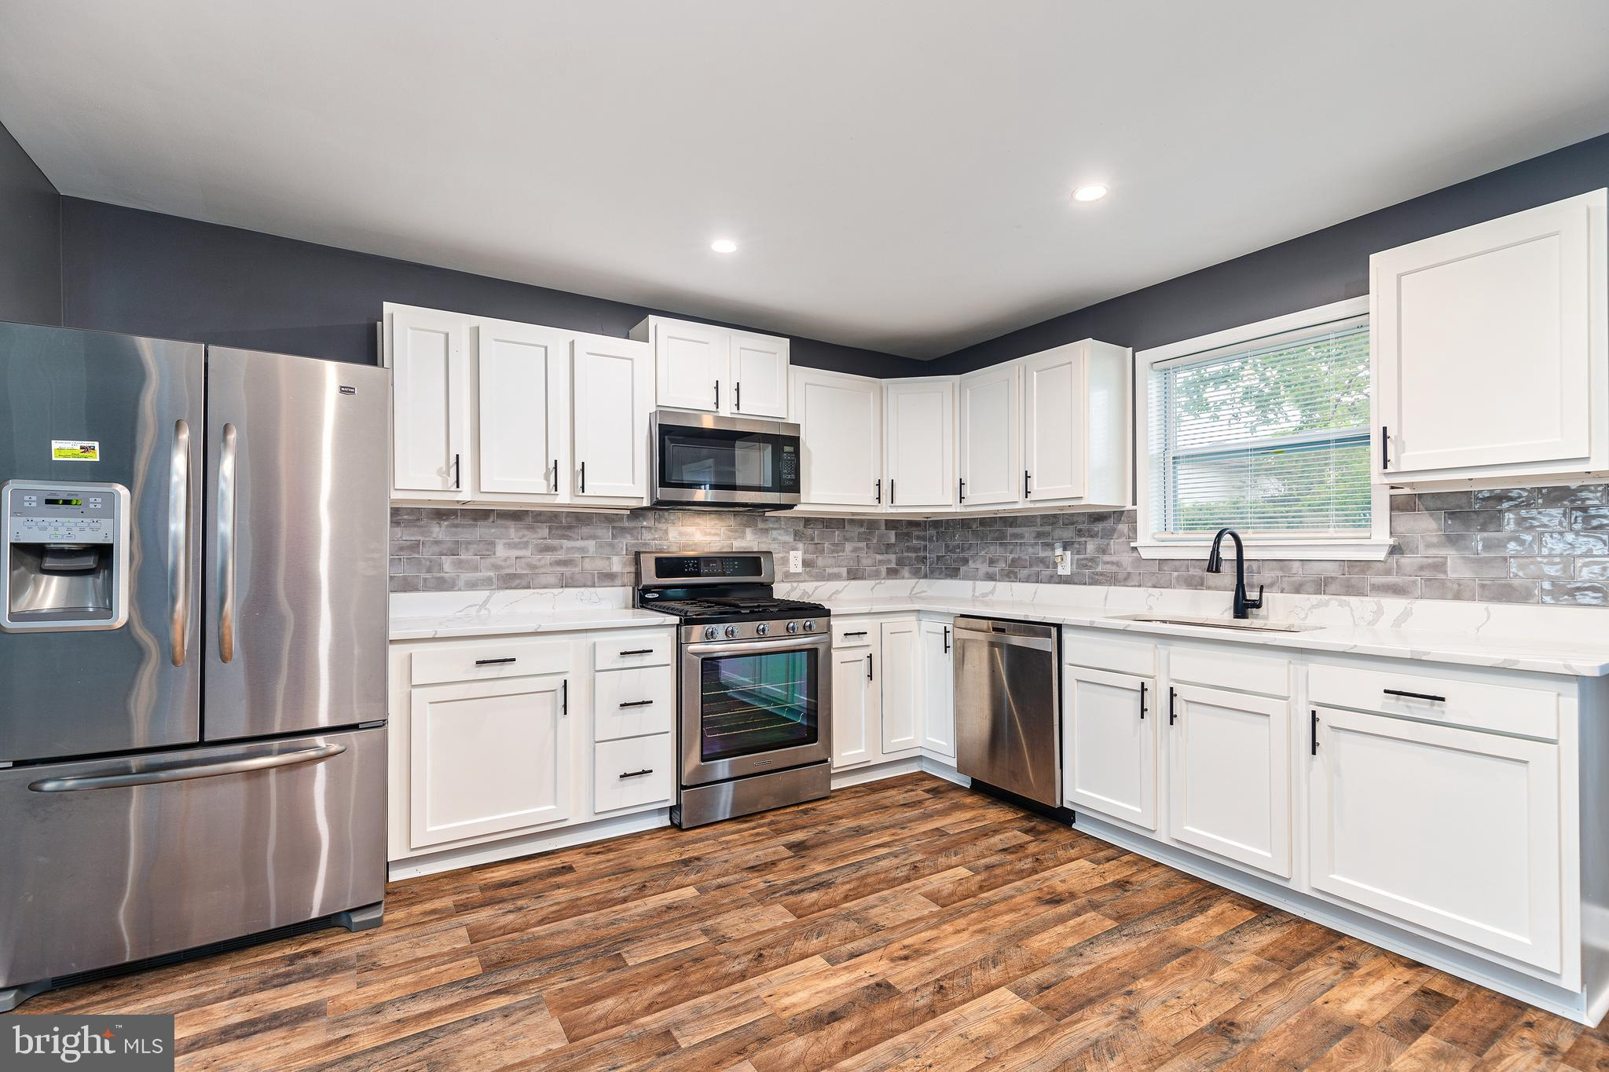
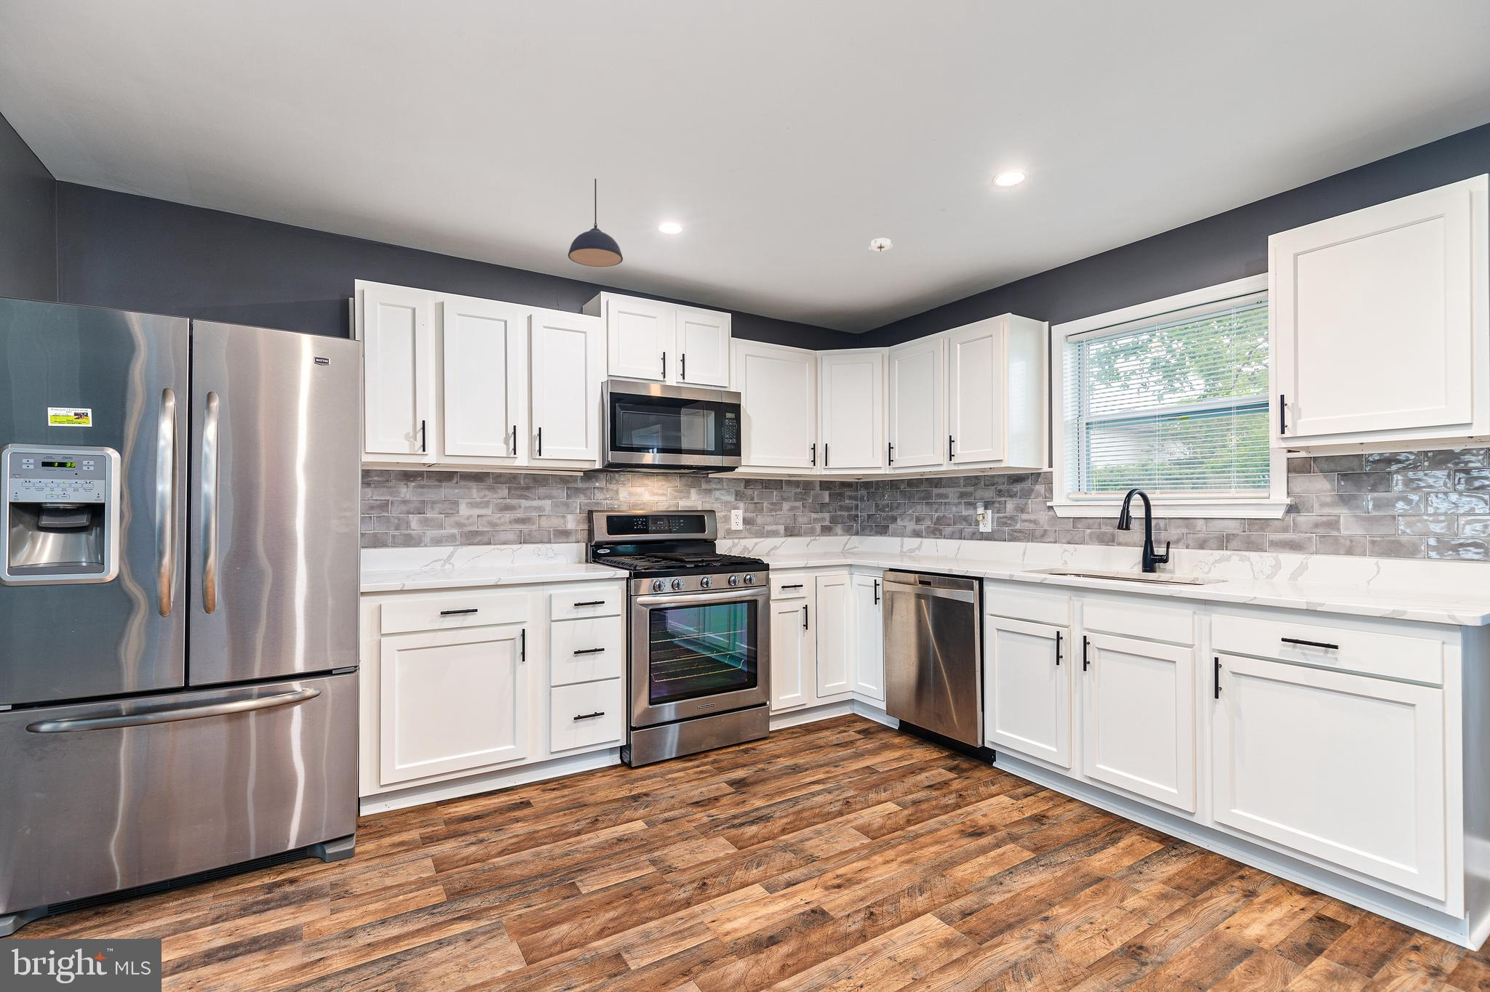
+ pendant light (595, 218)
+ smoke detector (880, 245)
